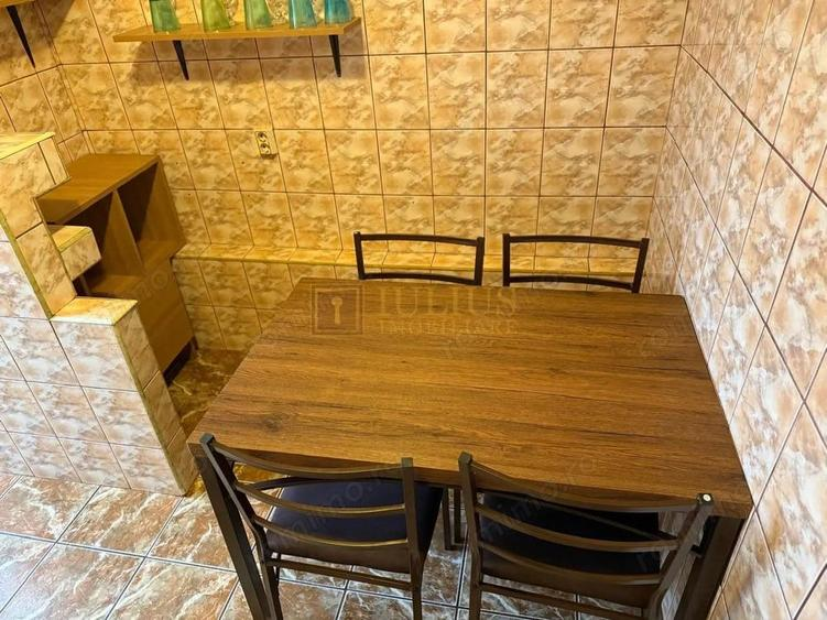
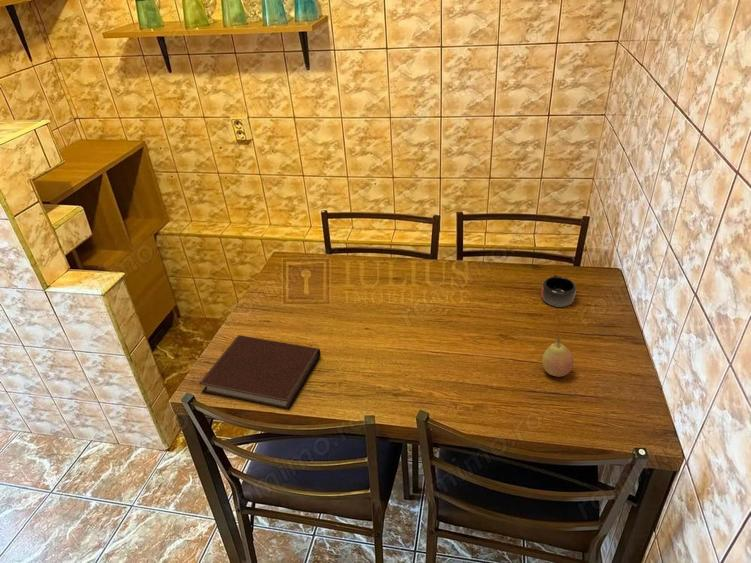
+ mug (557, 289)
+ fruit (558, 354)
+ notebook (262, 369)
